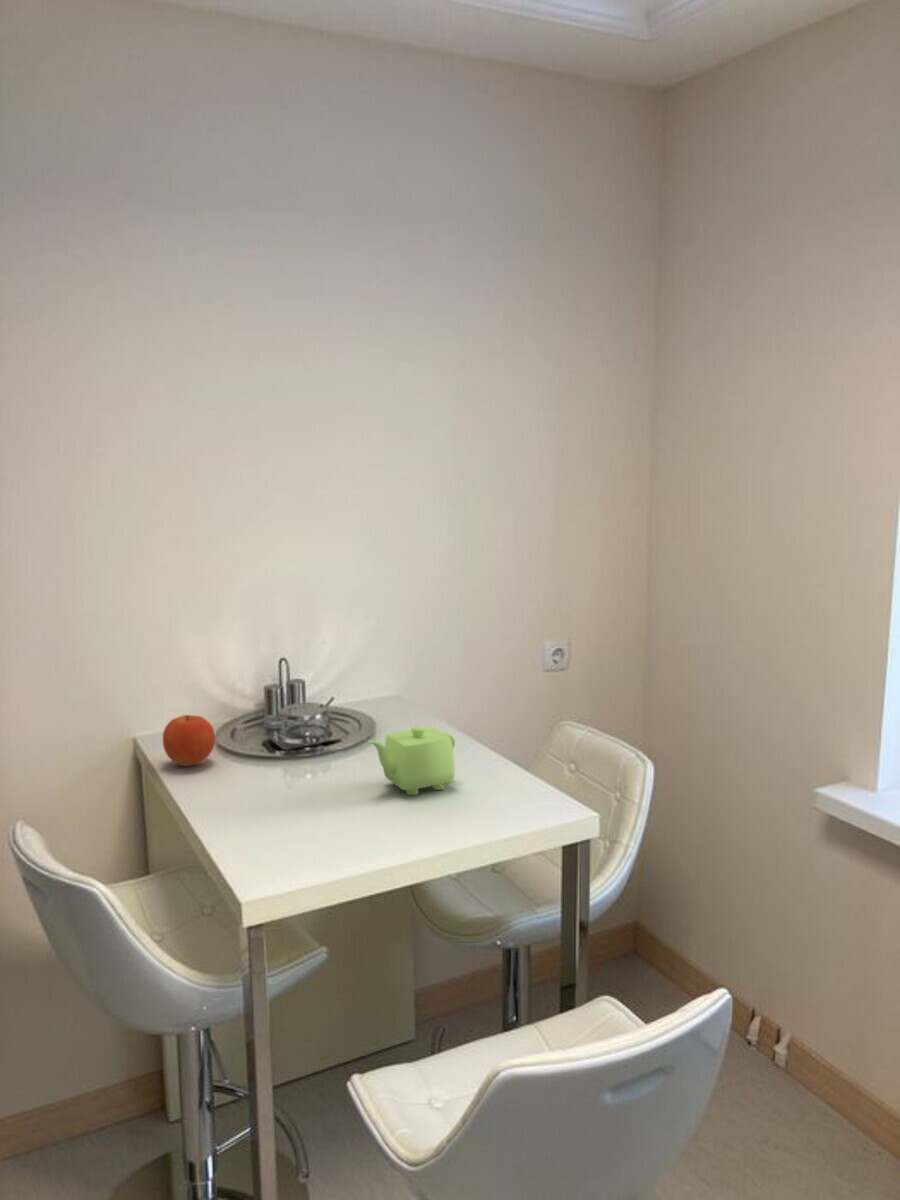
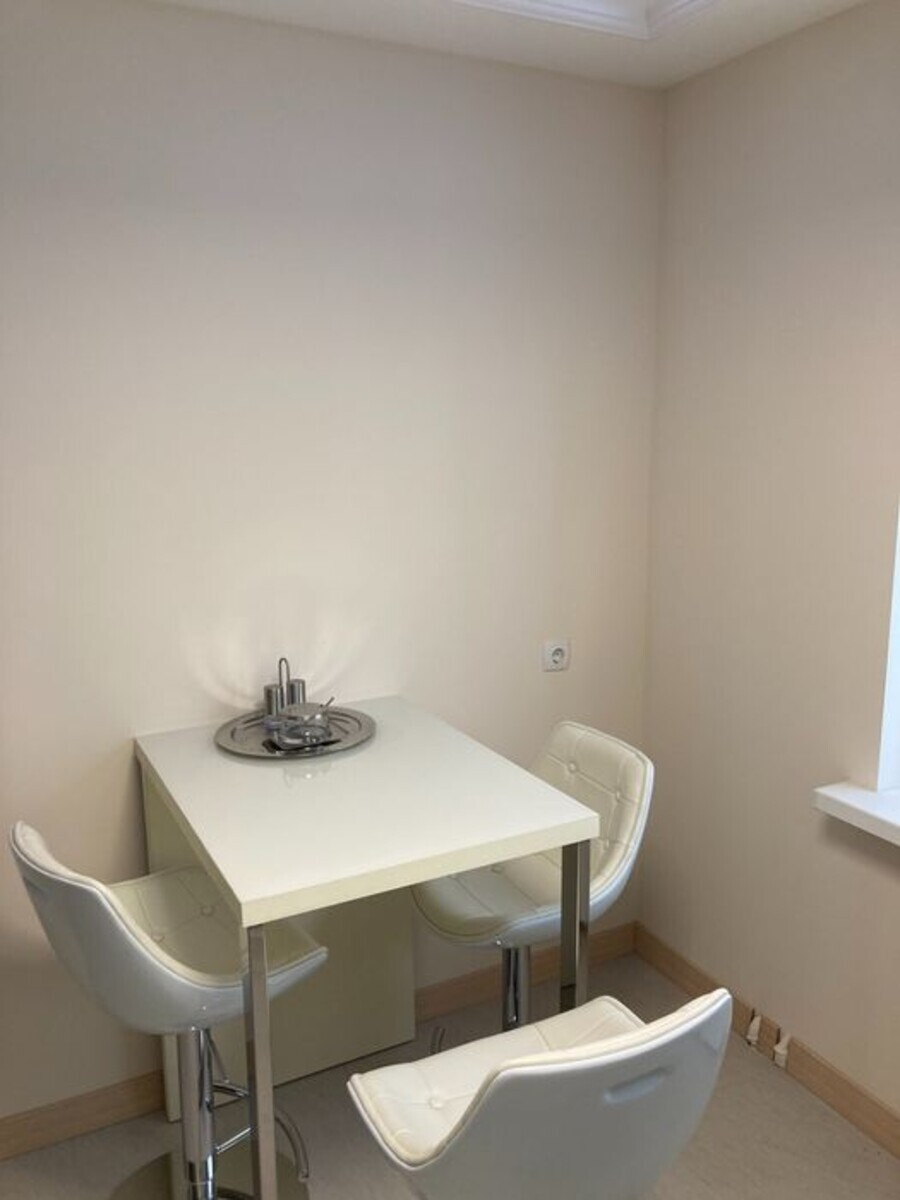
- fruit (189, 740)
- teapot (412, 758)
